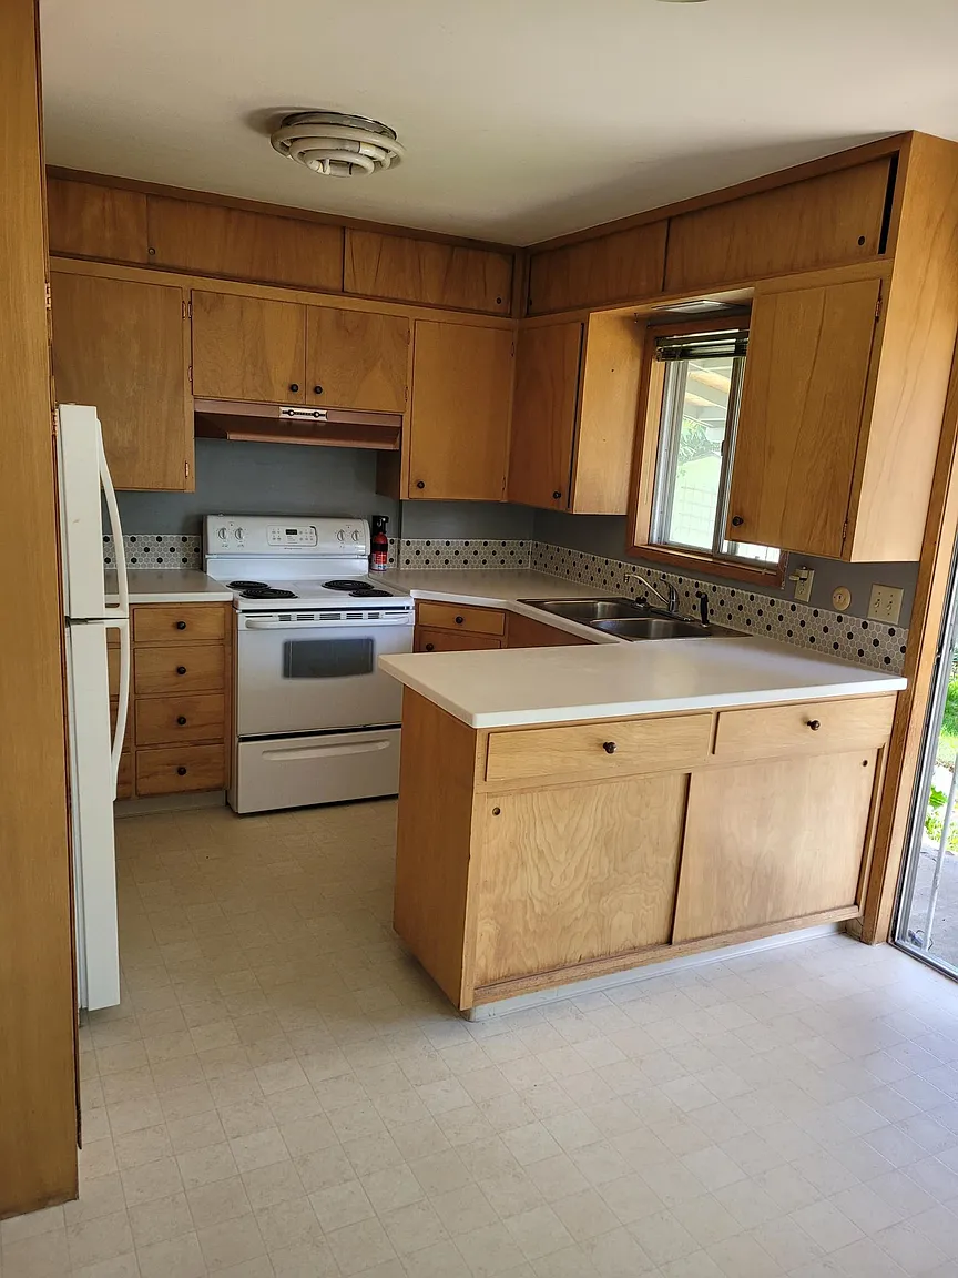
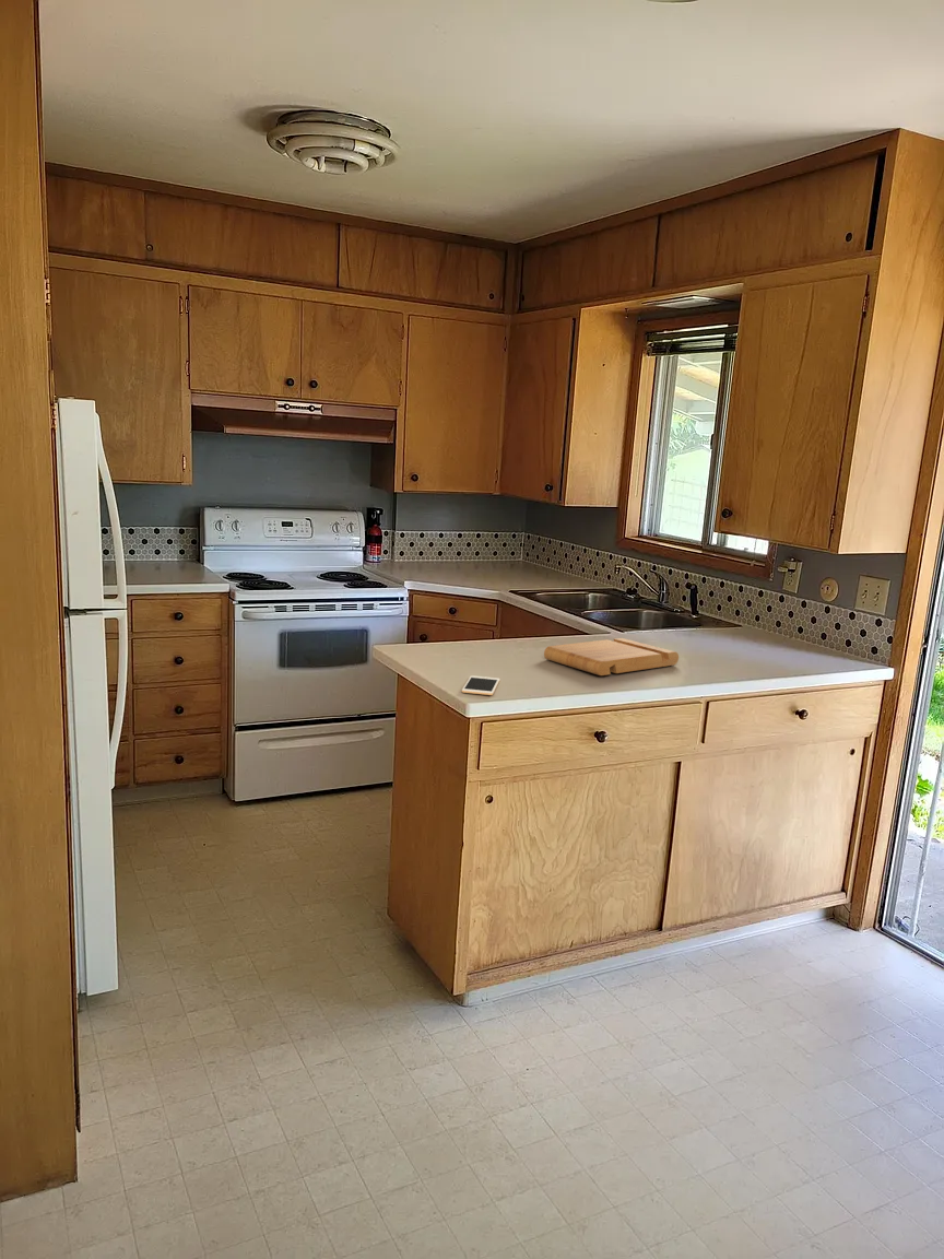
+ cell phone (481, 684)
+ cutting board (612, 655)
